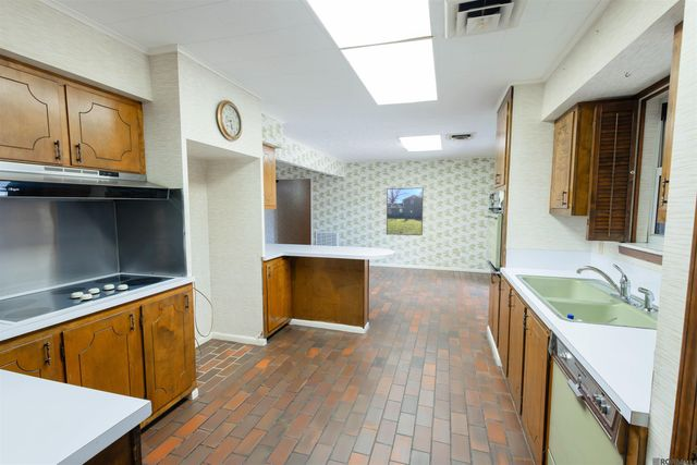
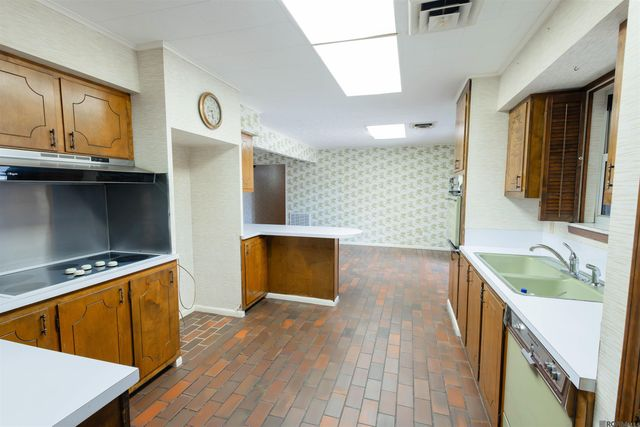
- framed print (404, 211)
